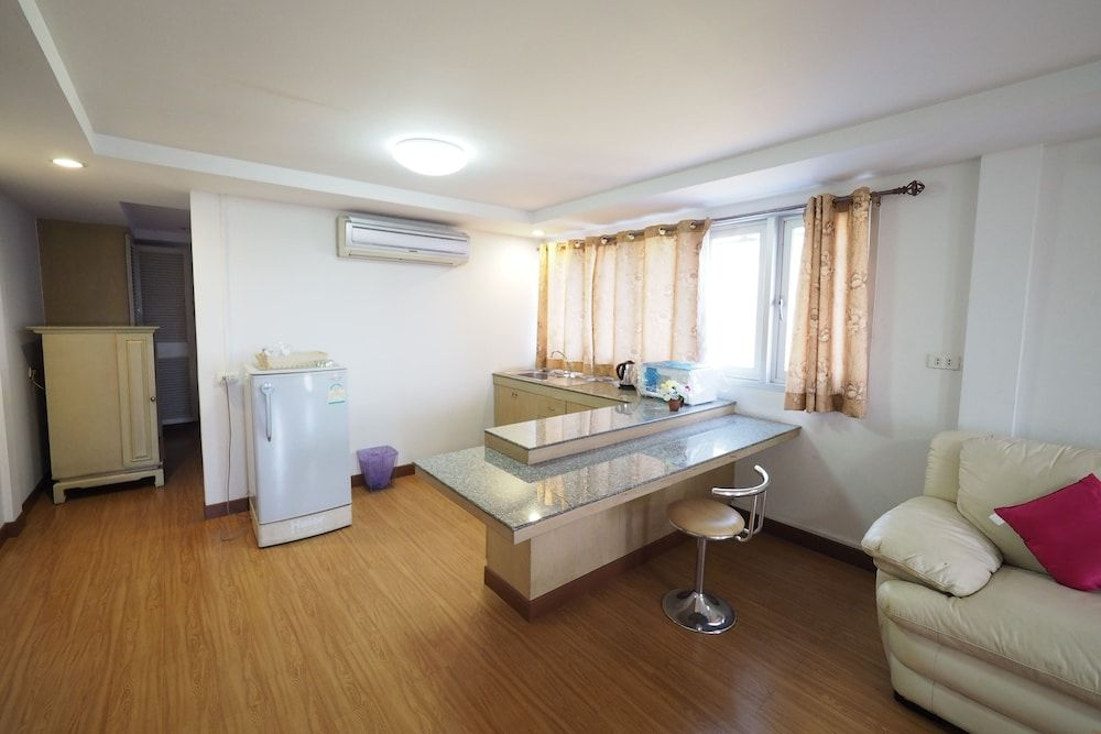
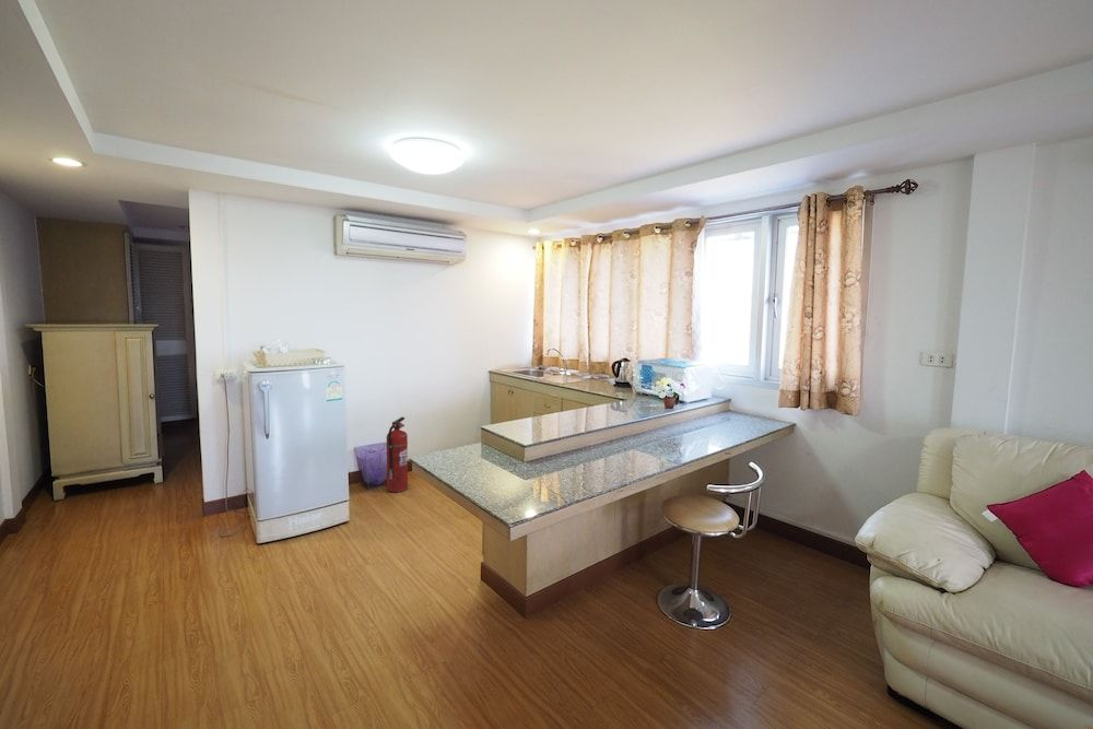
+ fire extinguisher (397, 454)
